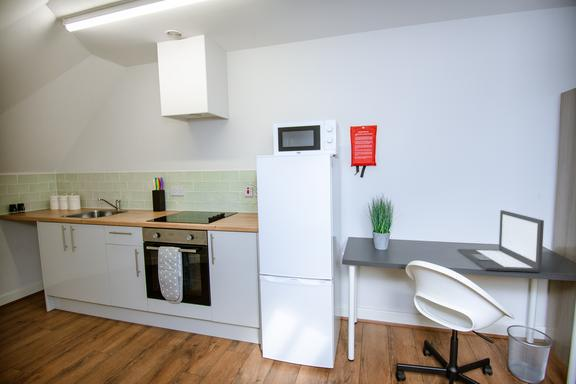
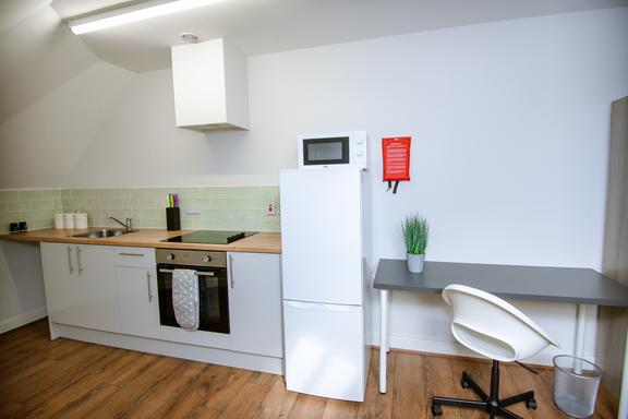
- laptop (499, 237)
